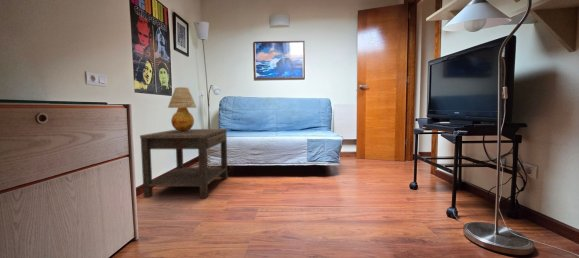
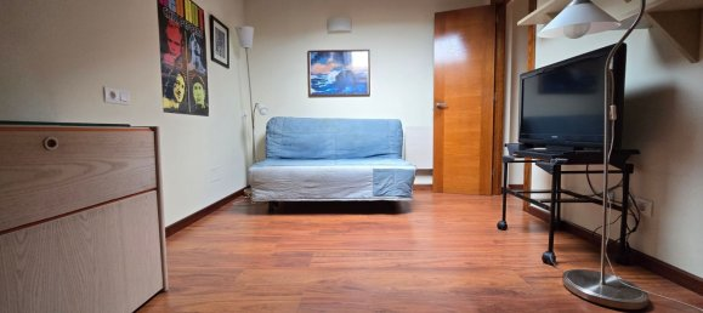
- table lamp (182, 109)
- side table (182, 159)
